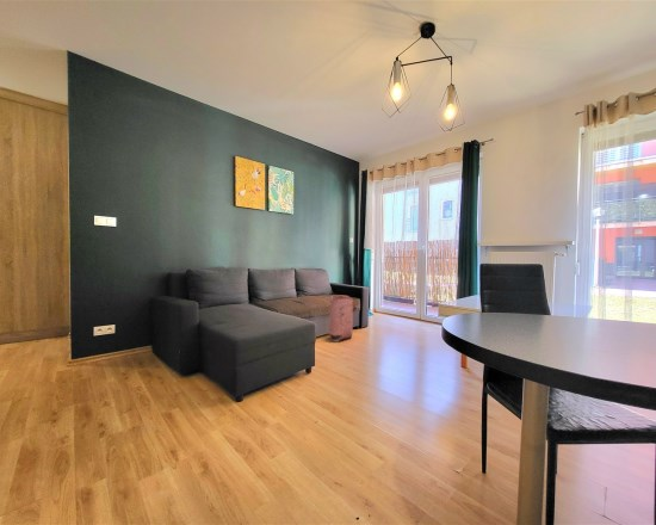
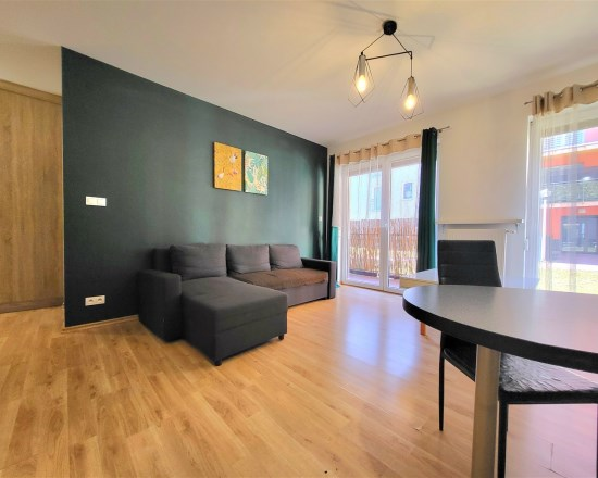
- bag (340, 317)
